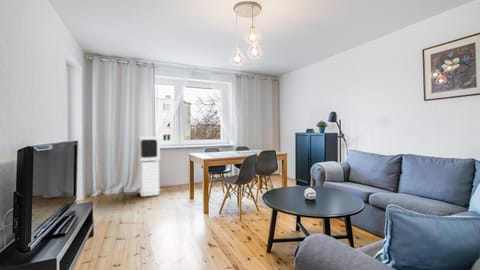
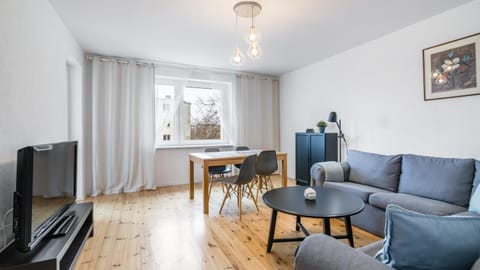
- air purifier (149, 165)
